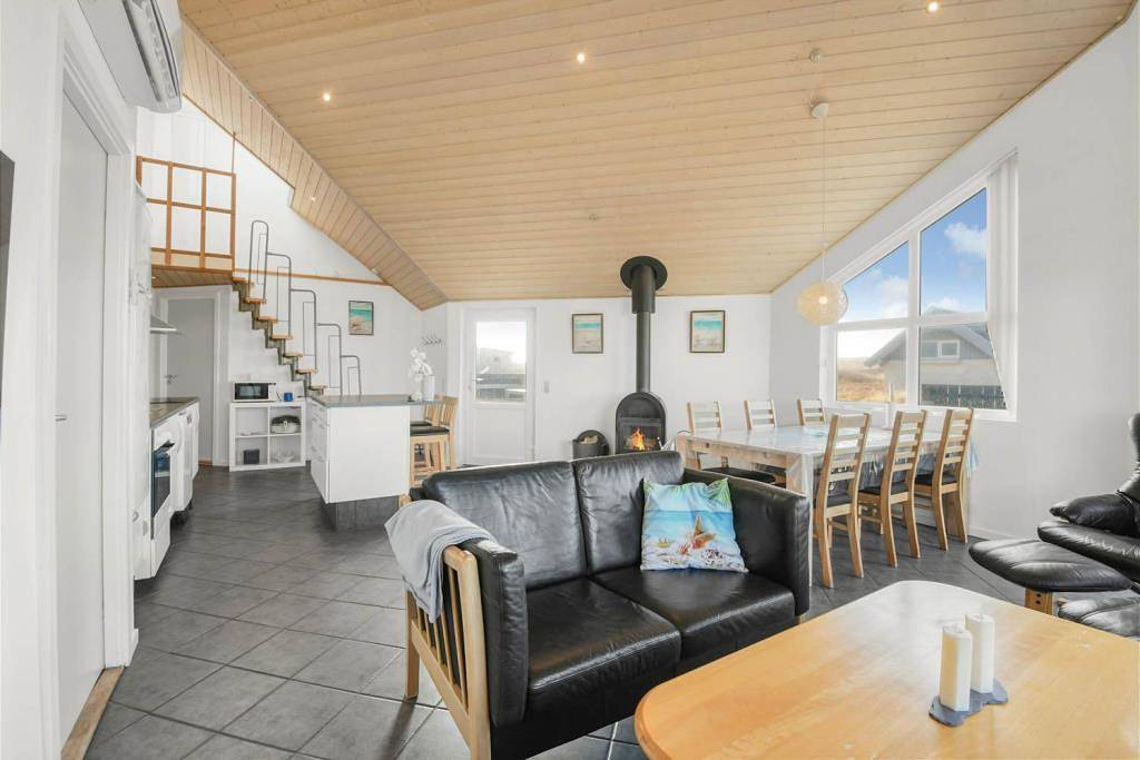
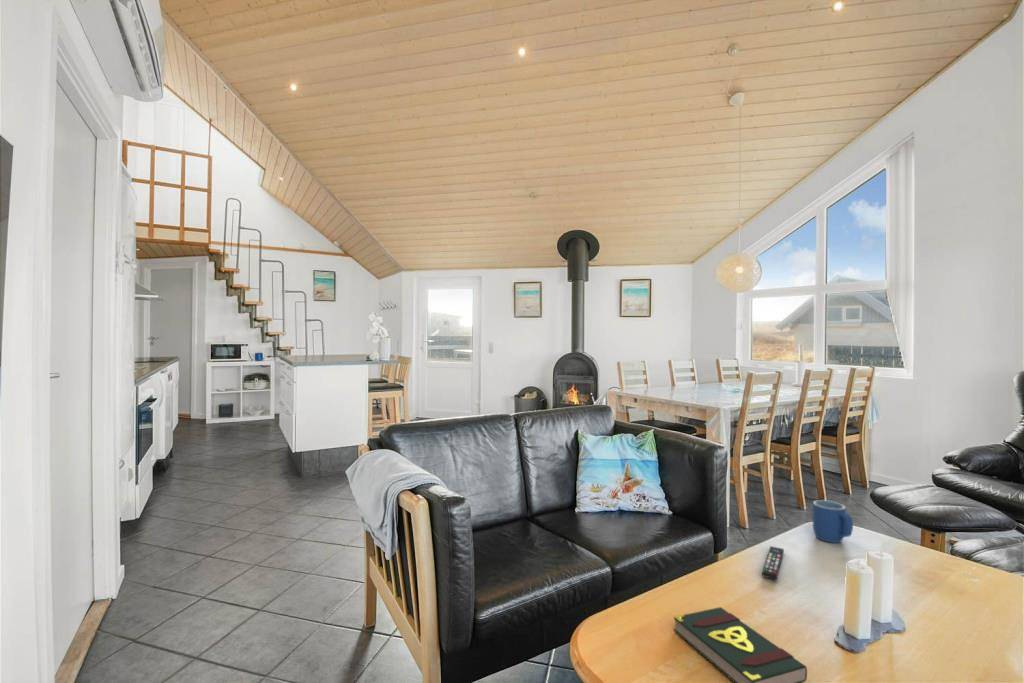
+ mug (831, 522)
+ remote control (773, 561)
+ book (735, 646)
